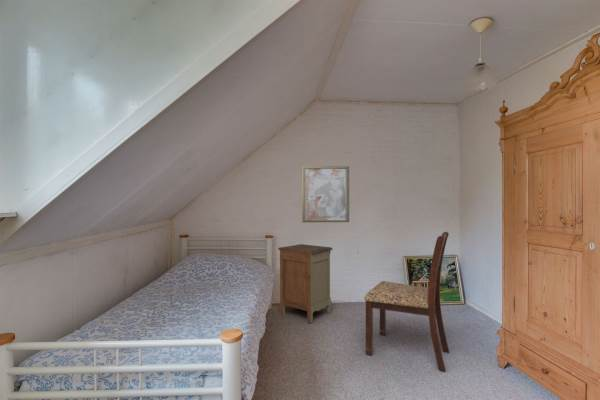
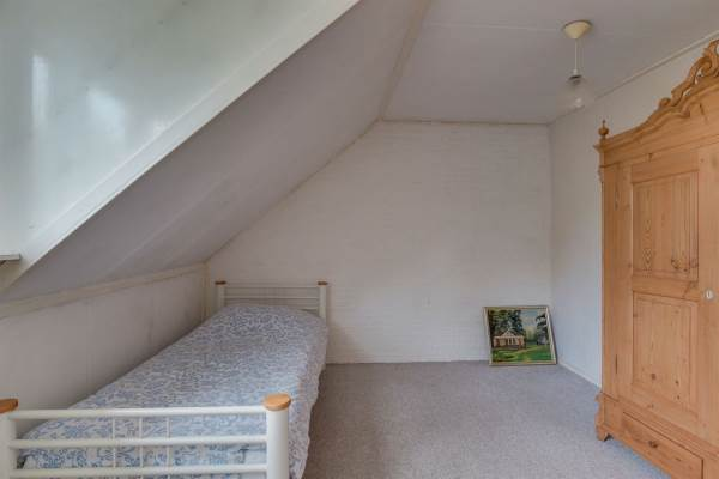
- wall art (325, 194)
- nightstand (307, 279)
- chair (407, 291)
